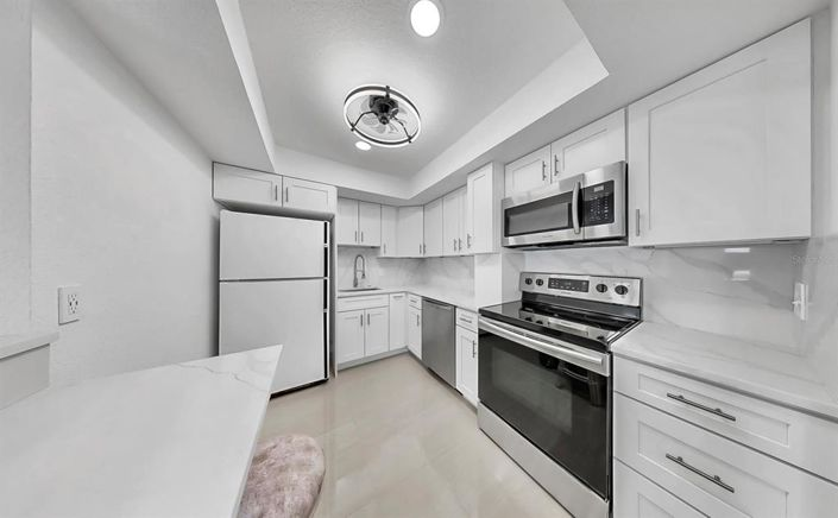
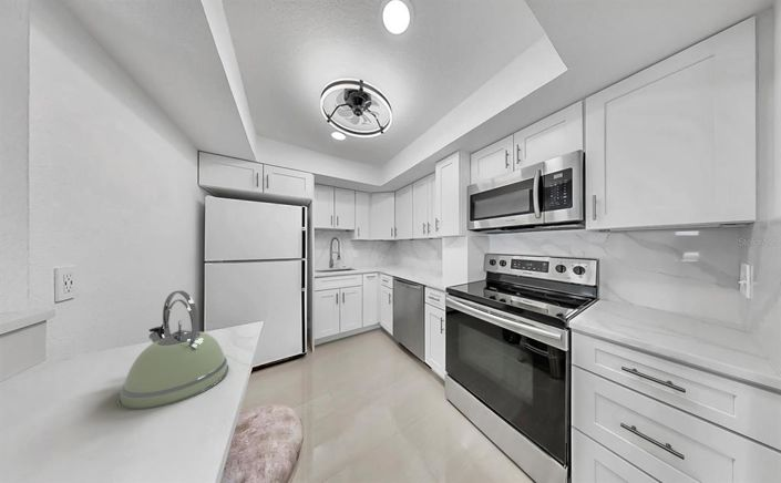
+ kettle (176, 335)
